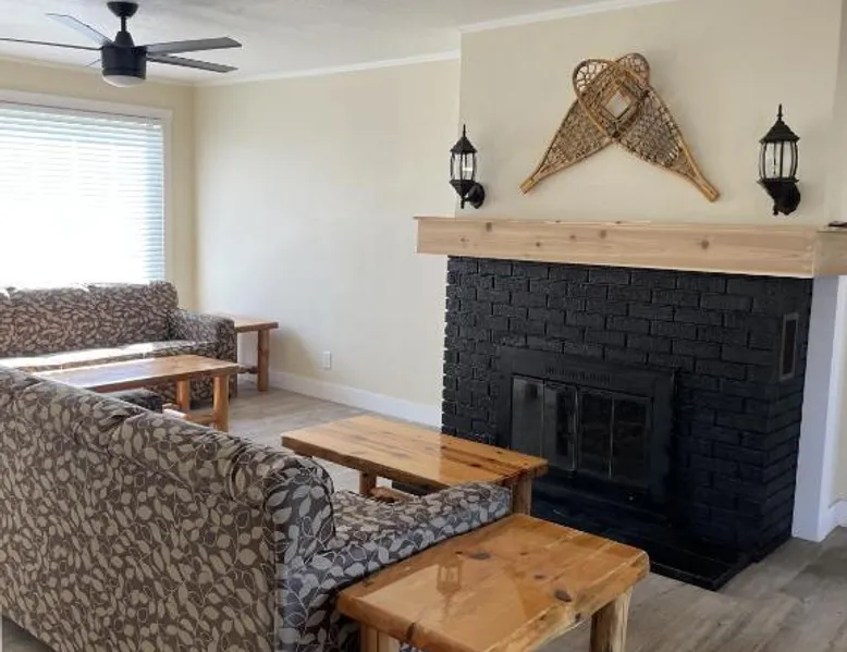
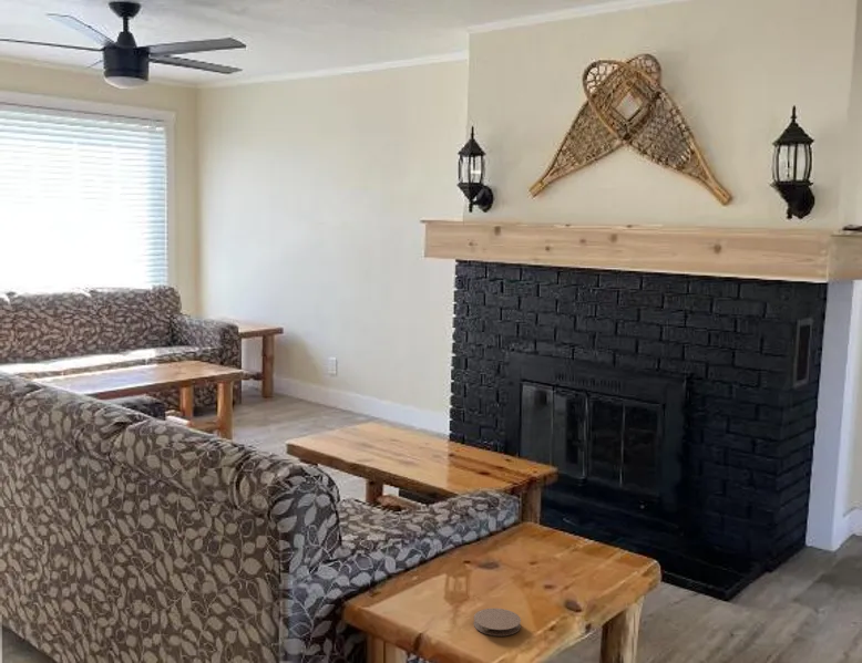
+ coaster (496, 621)
